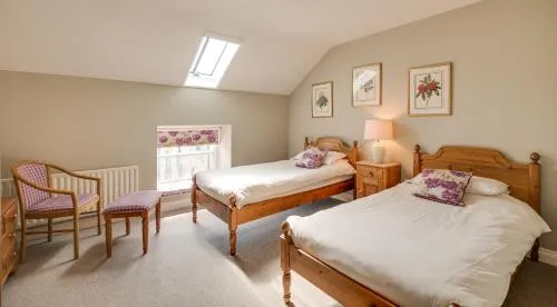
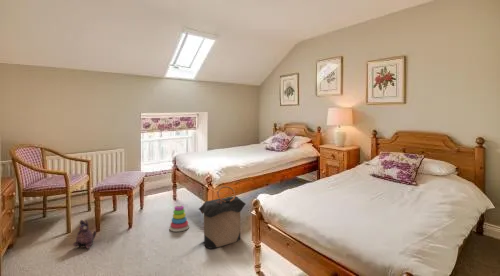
+ stacking toy (179, 216)
+ laundry hamper (222, 215)
+ plush toy (87, 231)
